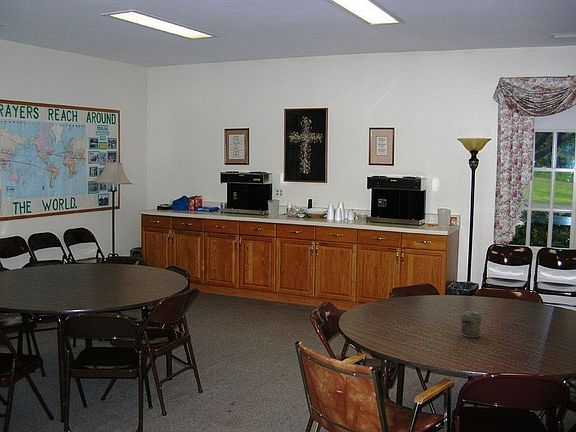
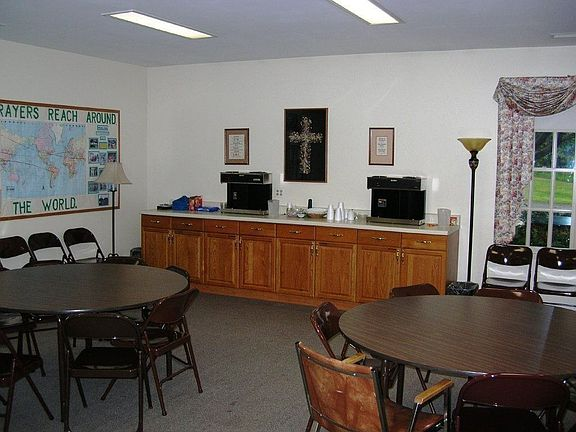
- jar (470, 324)
